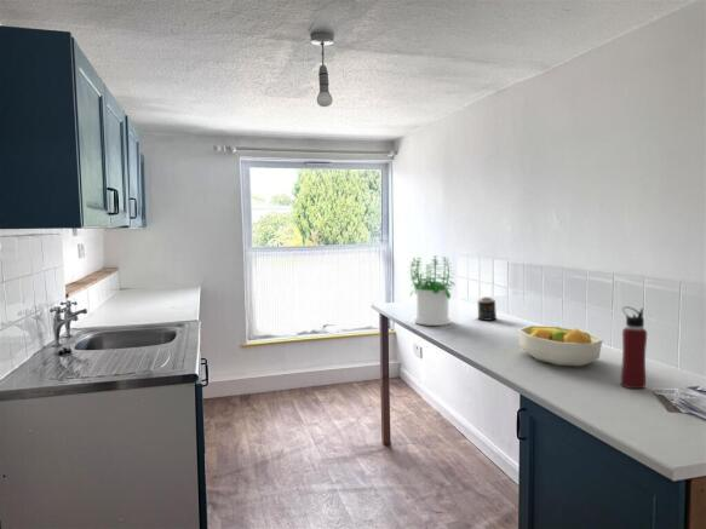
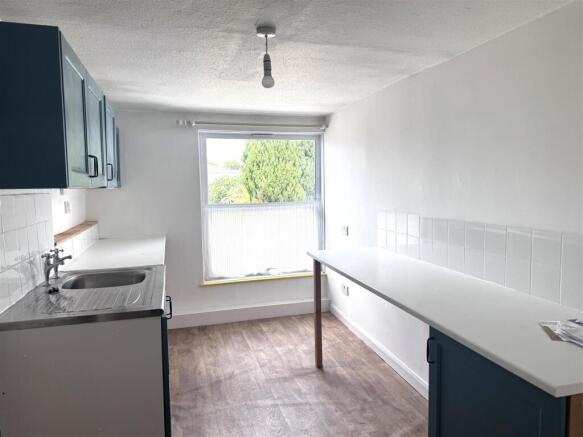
- water bottle (633, 346)
- potted plant (430, 288)
- candle (486, 307)
- fruit bowl (557, 340)
